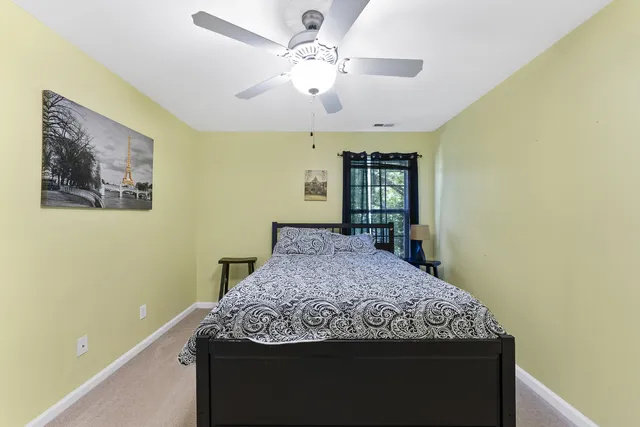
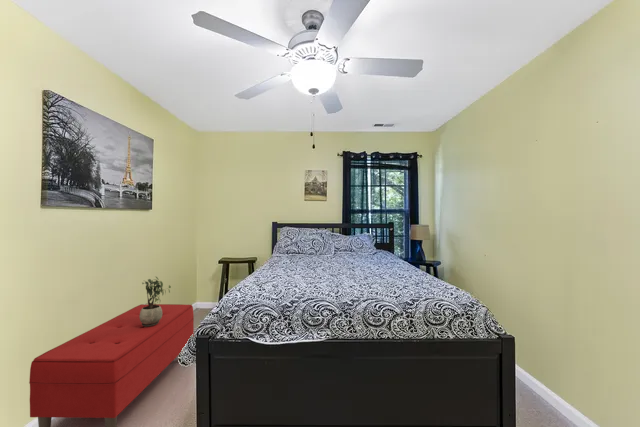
+ potted plant (155, 299)
+ bench (130, 358)
